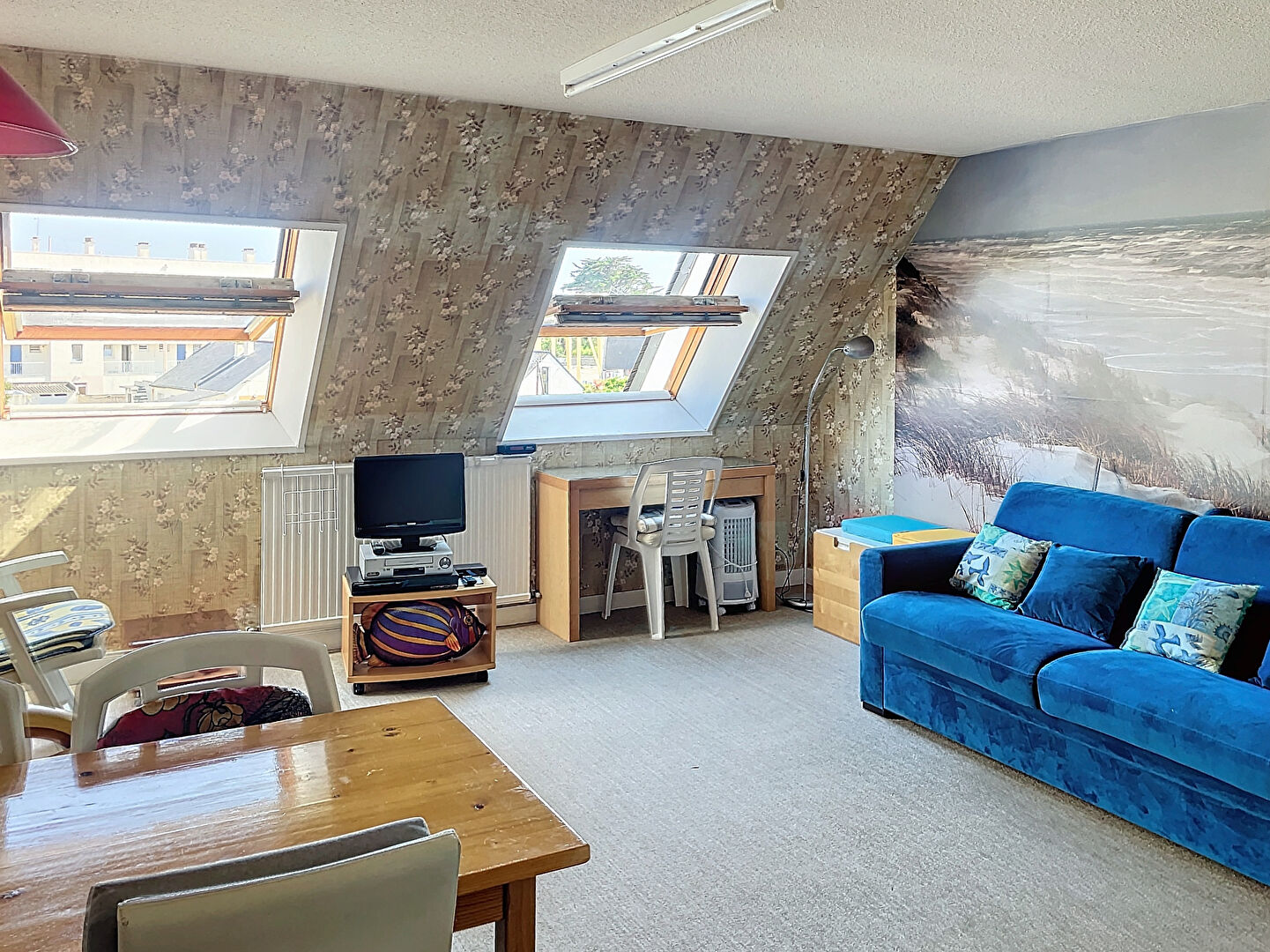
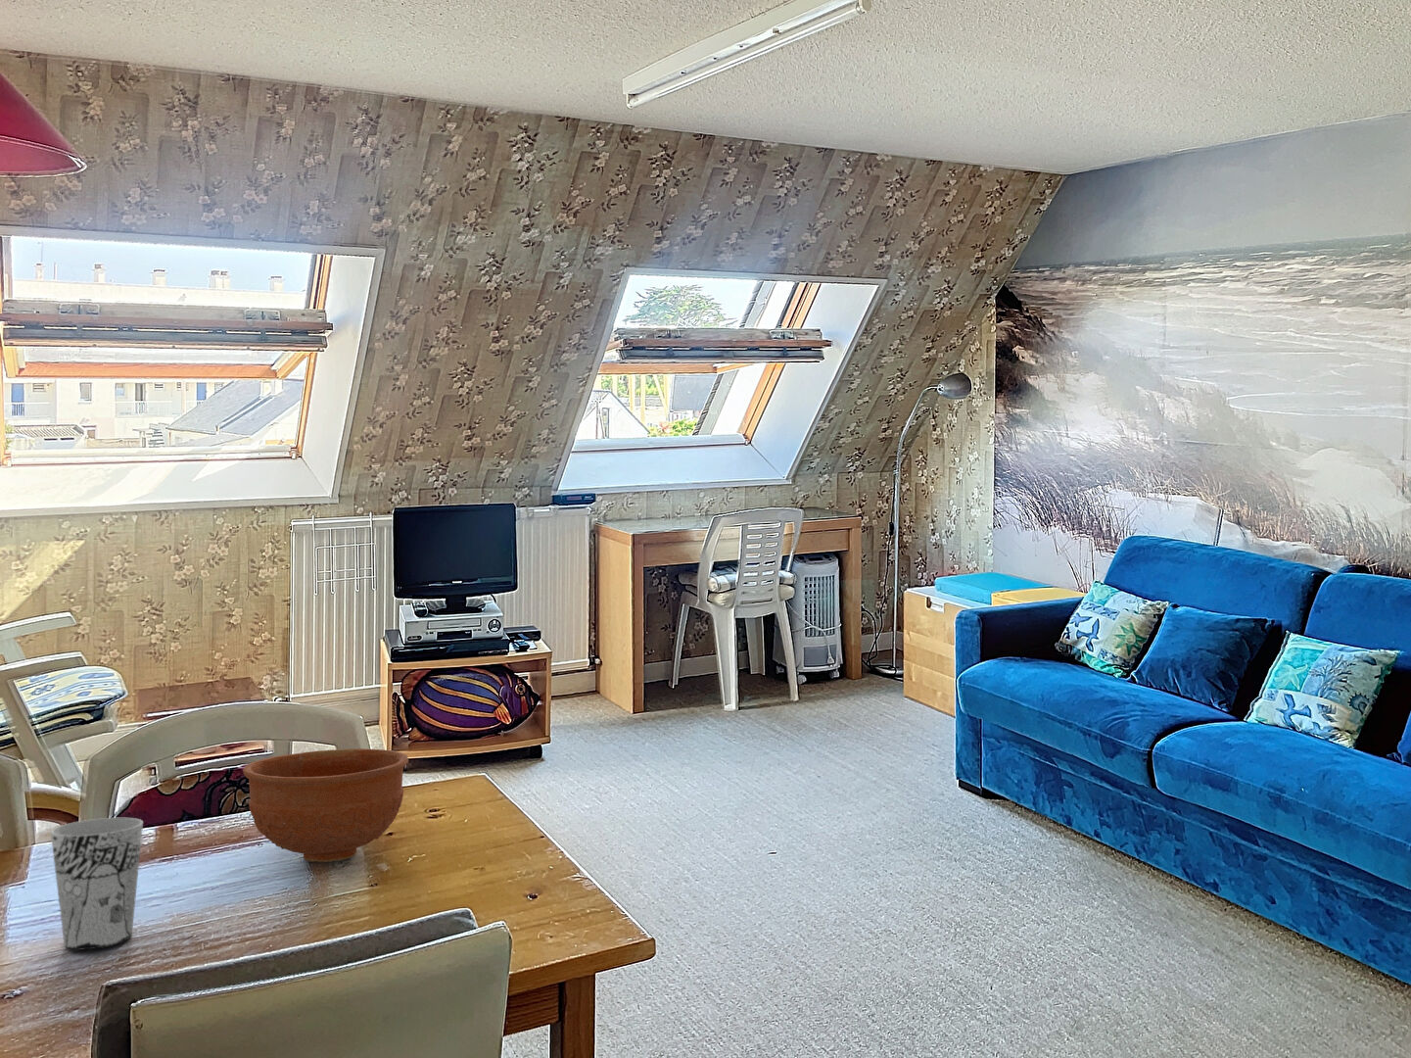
+ bowl (327, 808)
+ cup (98, 882)
